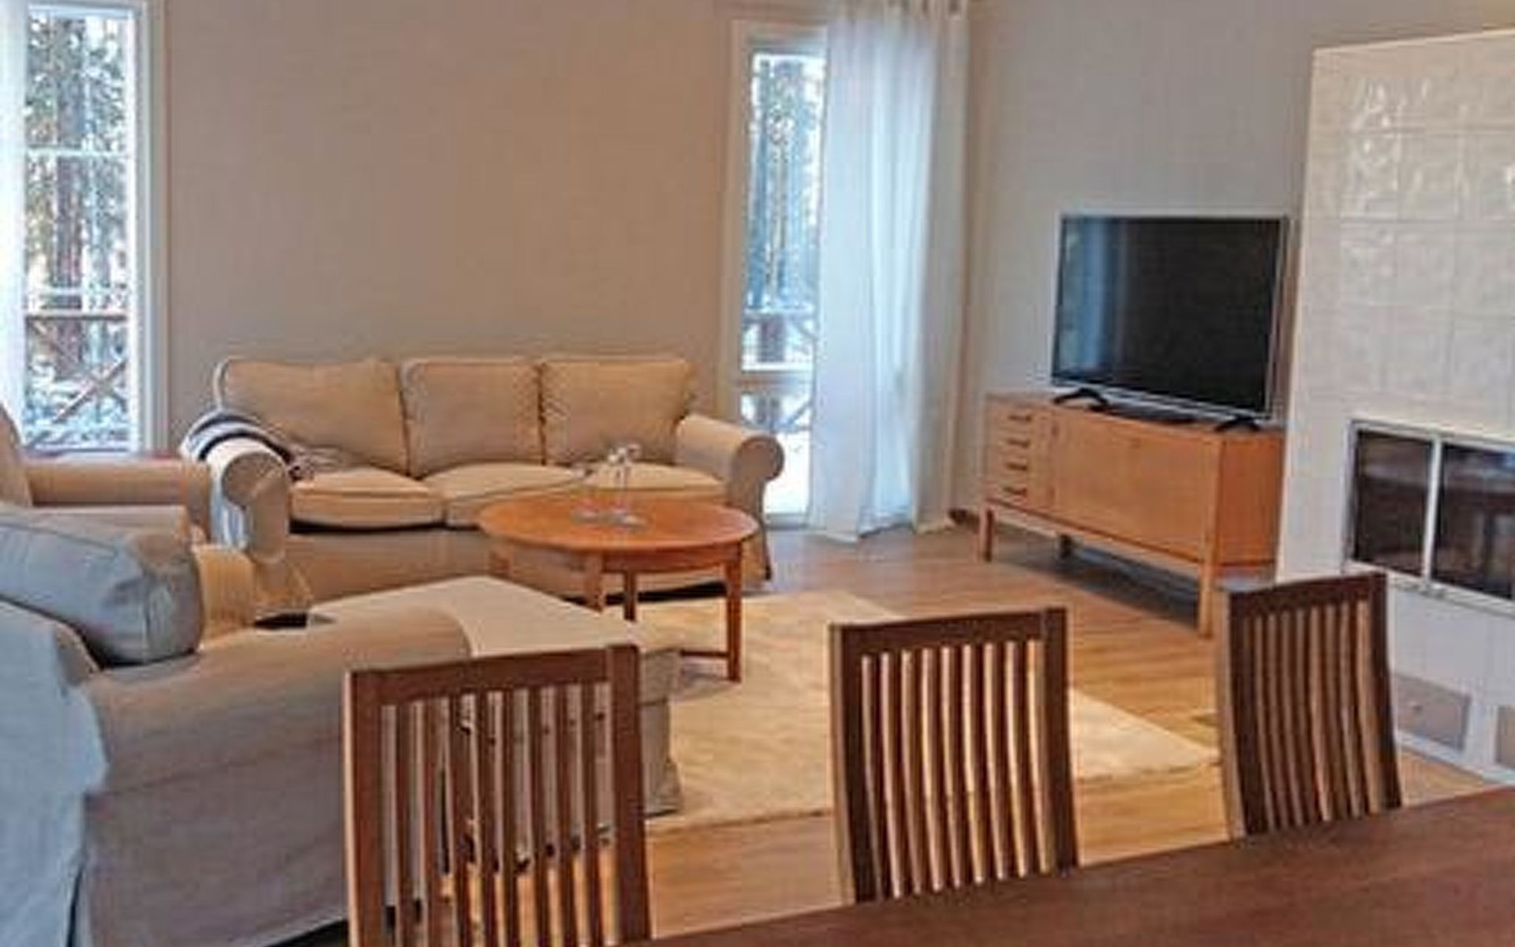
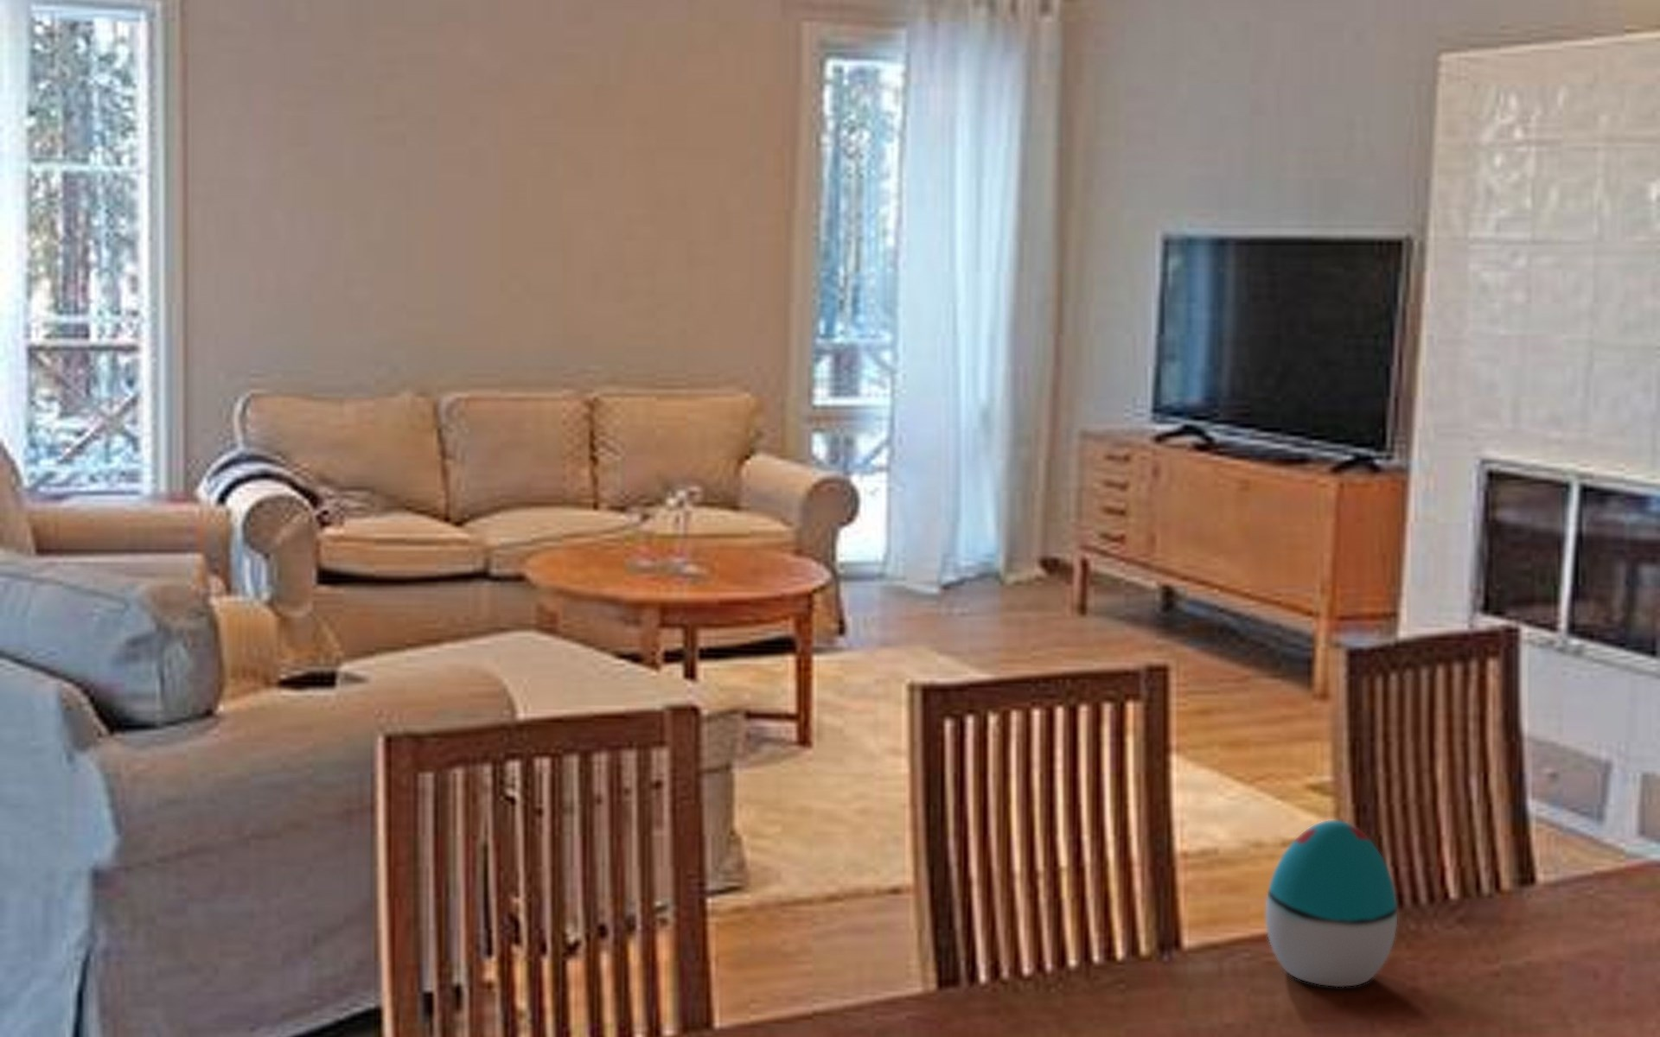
+ decorative egg (1331, 897)
